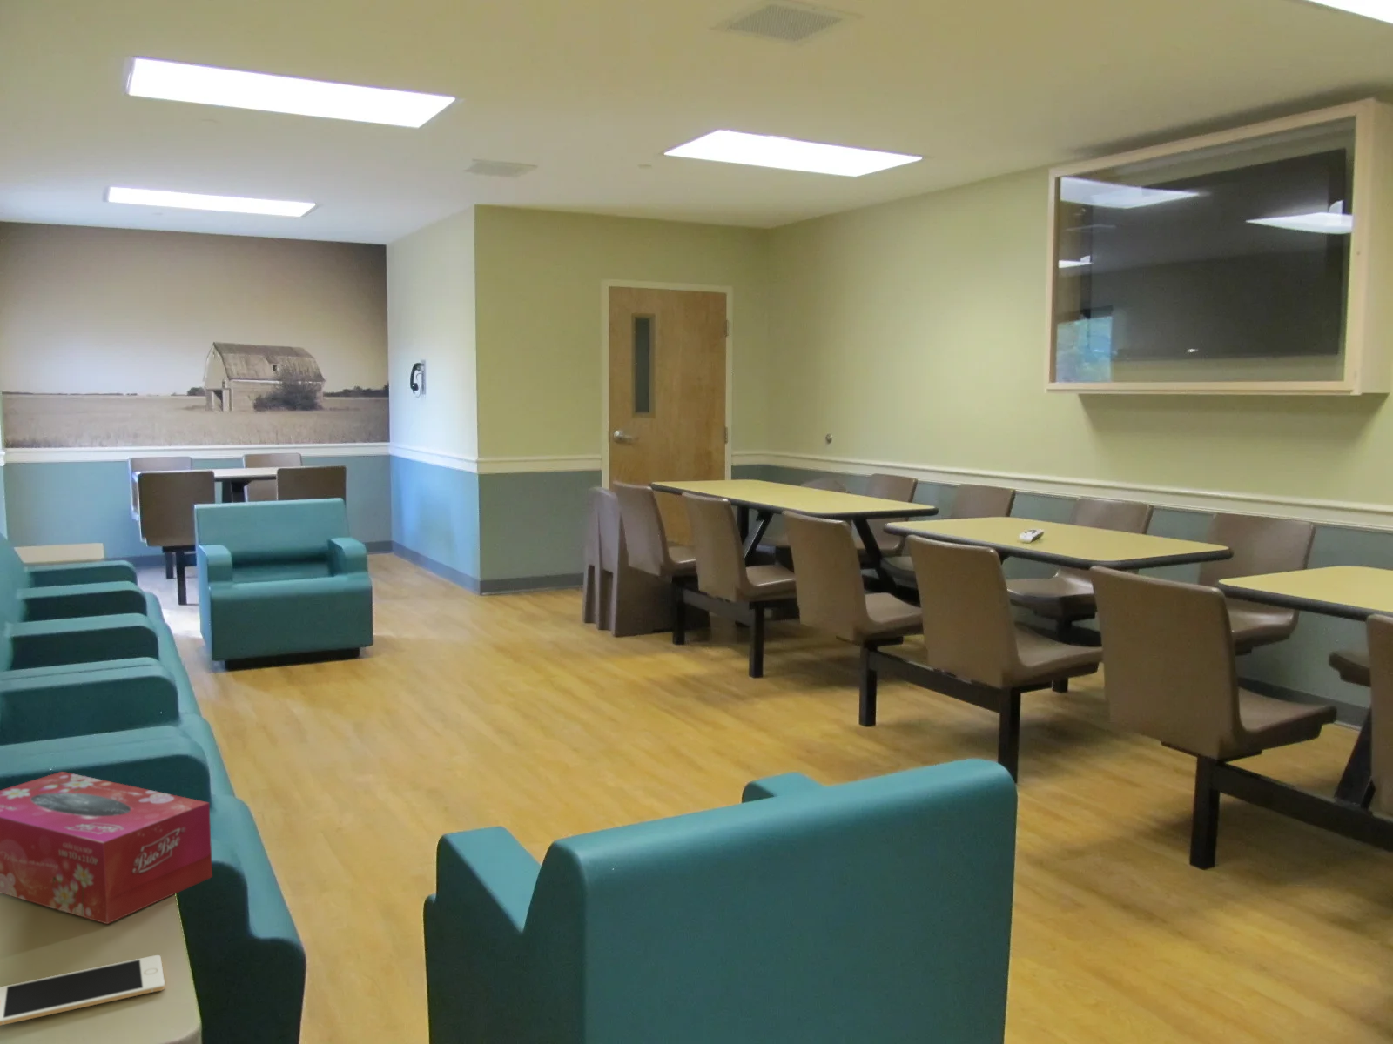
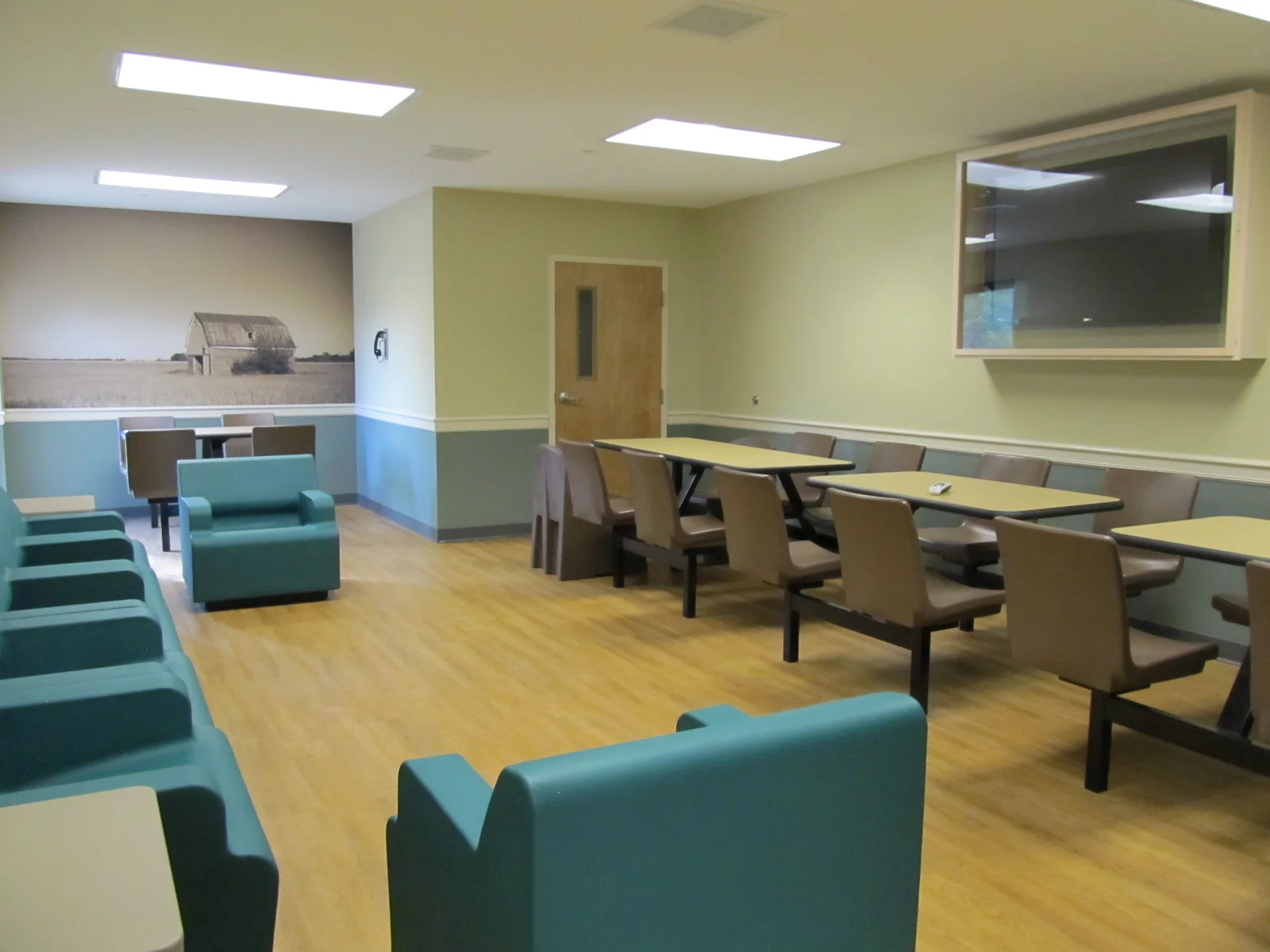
- cell phone (78, 989)
- tissue box (82, 840)
